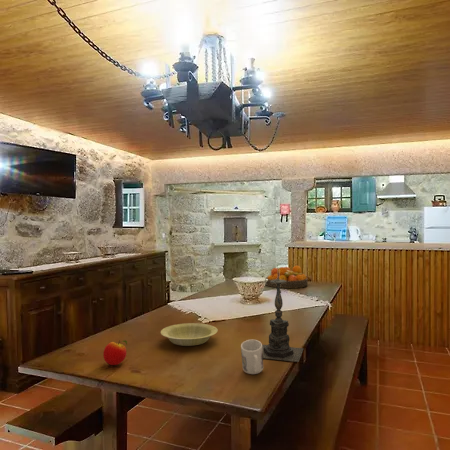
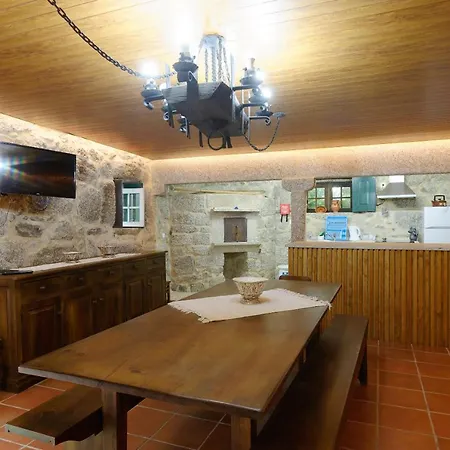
- mug (254, 357)
- fruit bowl (286, 275)
- apple (115, 352)
- bowl (189, 336)
- candle holder (279, 310)
